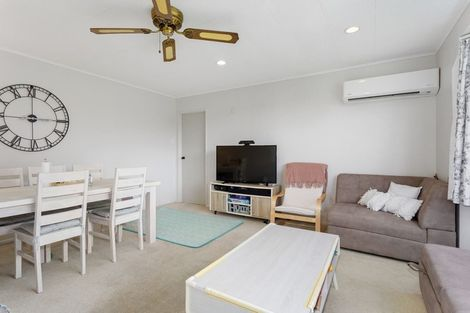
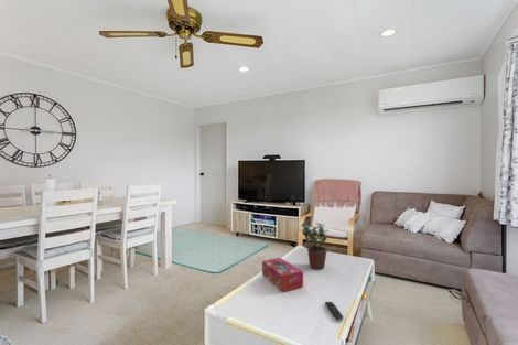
+ tissue box (281, 272)
+ potted plant (316, 242)
+ remote control (334, 310)
